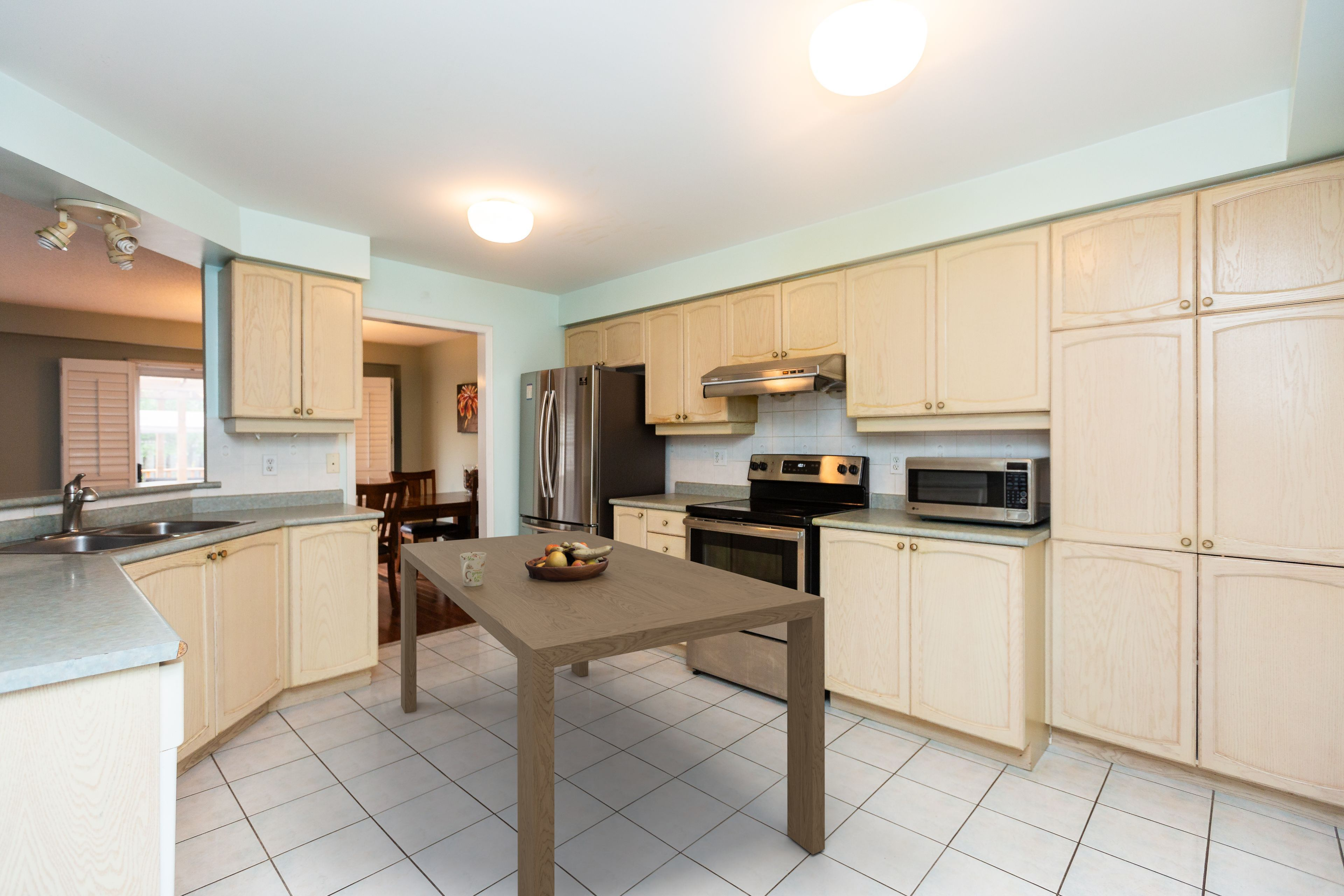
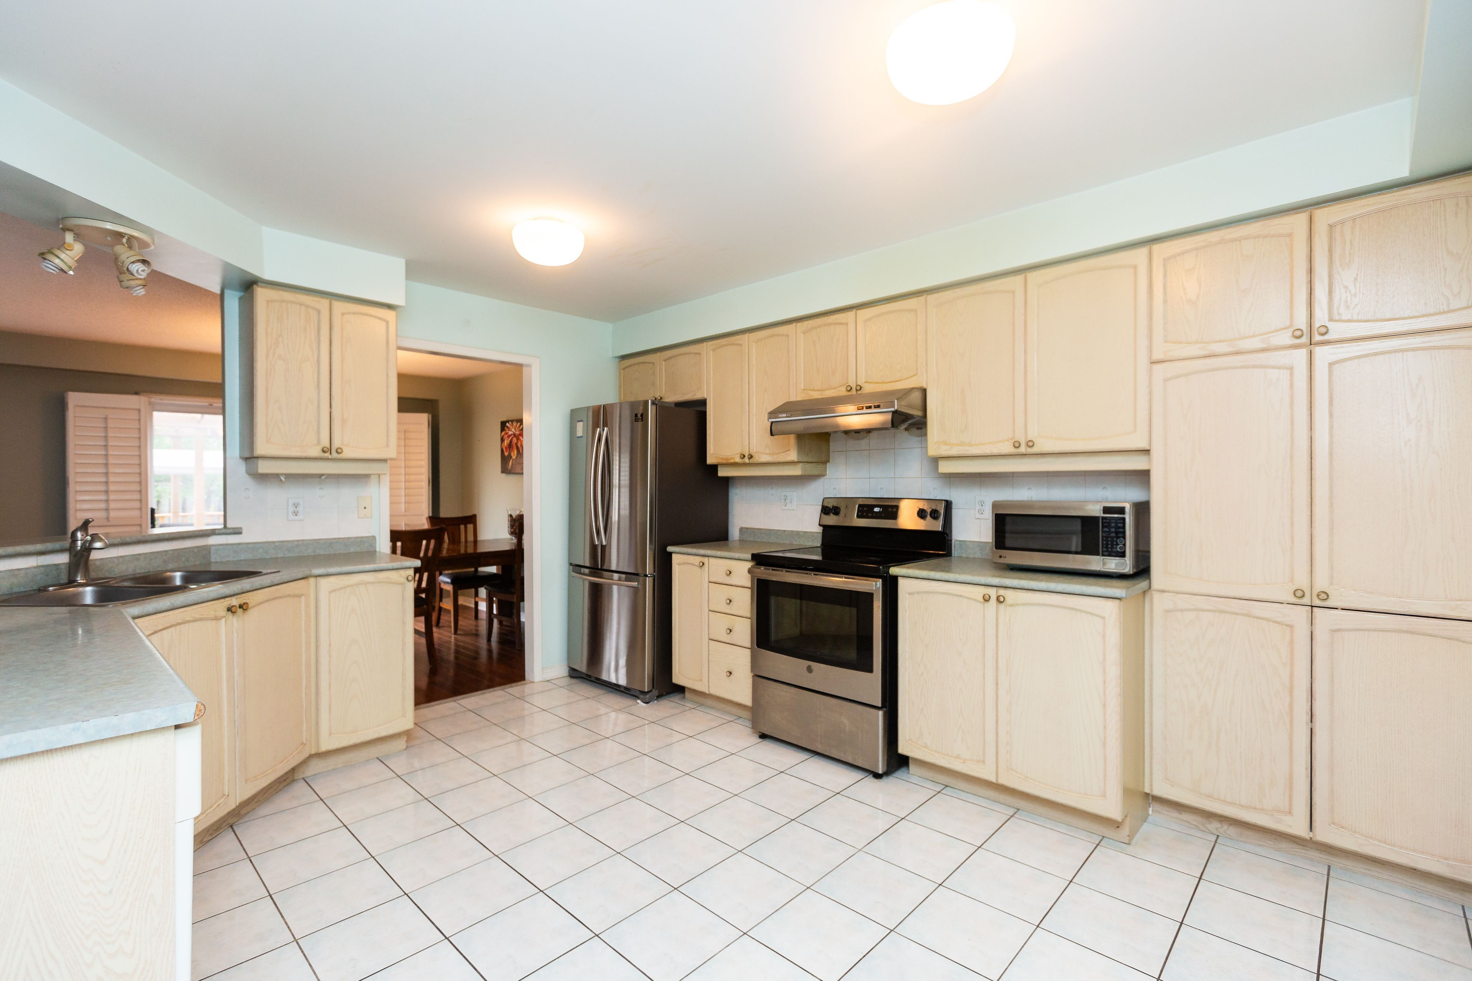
- mug (471, 570)
- dining table (566, 663)
- fruit bowl (568, 556)
